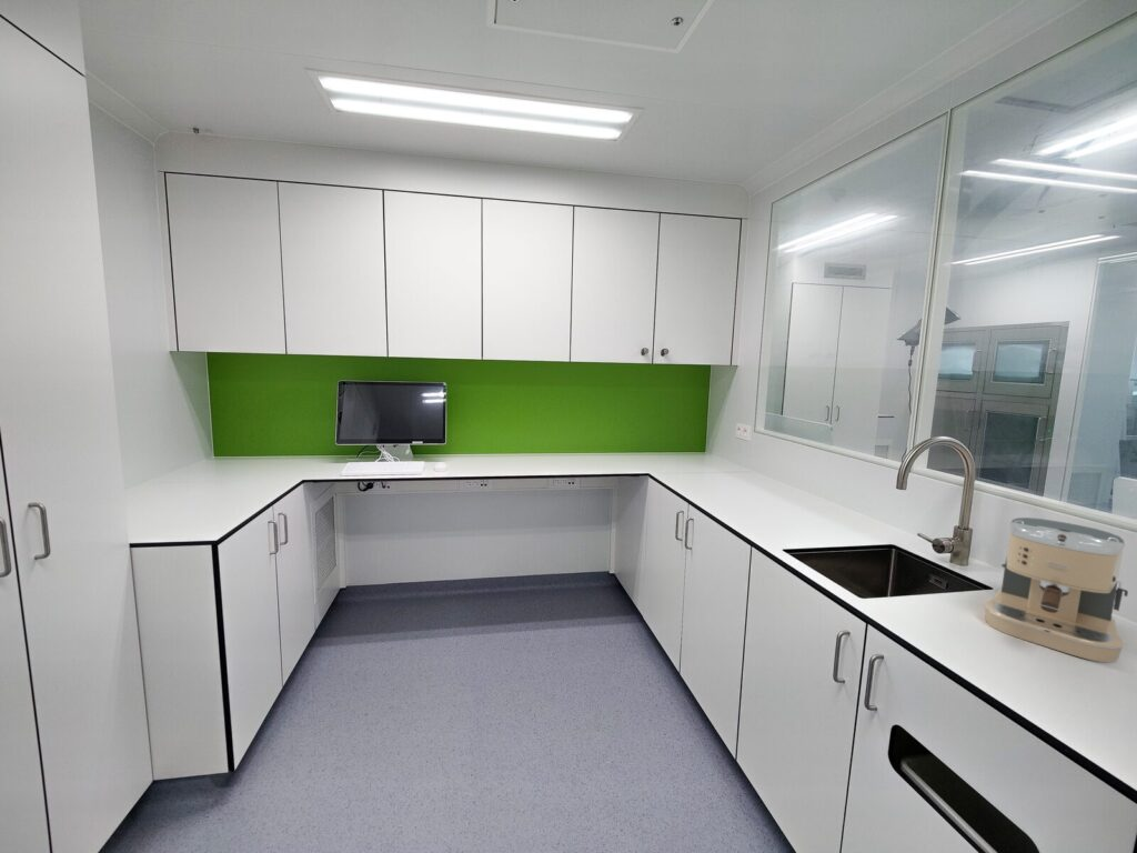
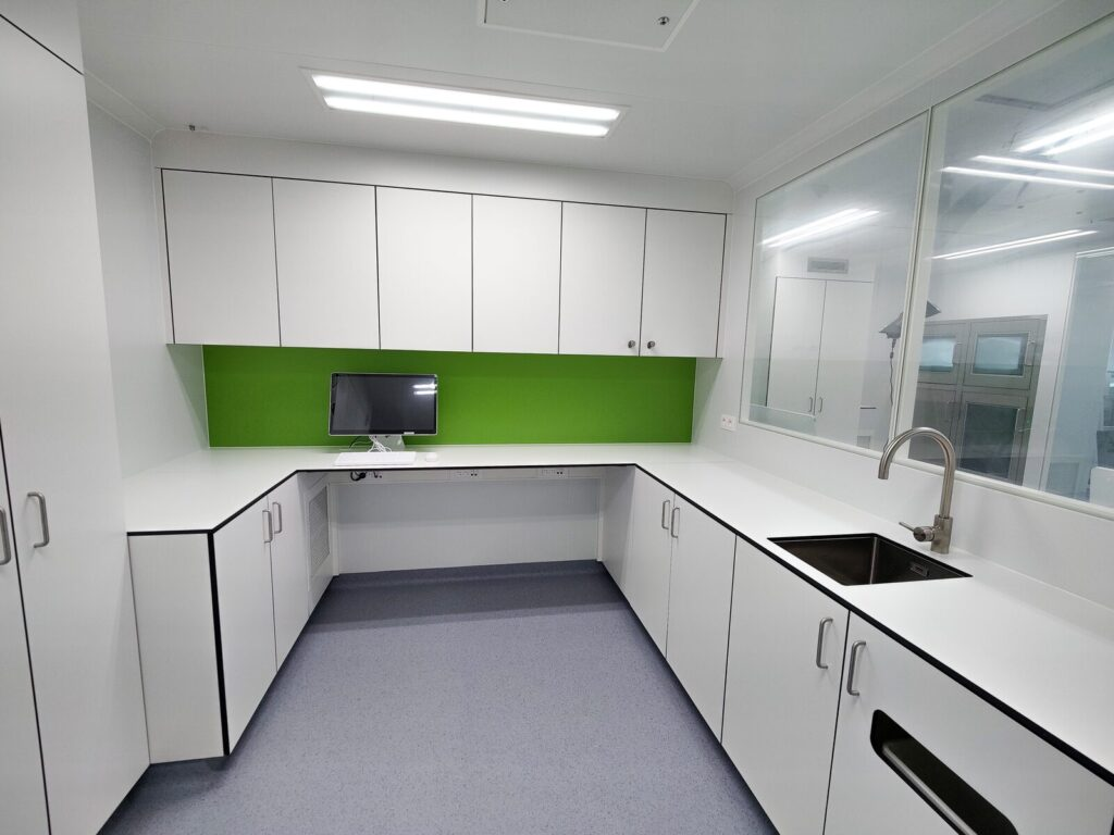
- coffee maker (1055, 581)
